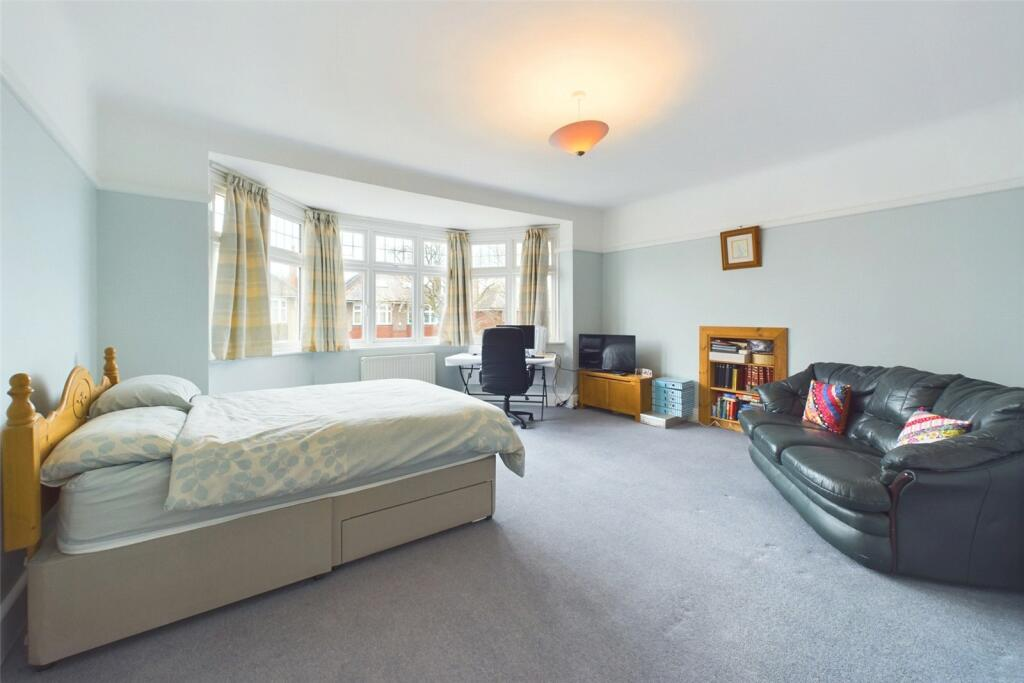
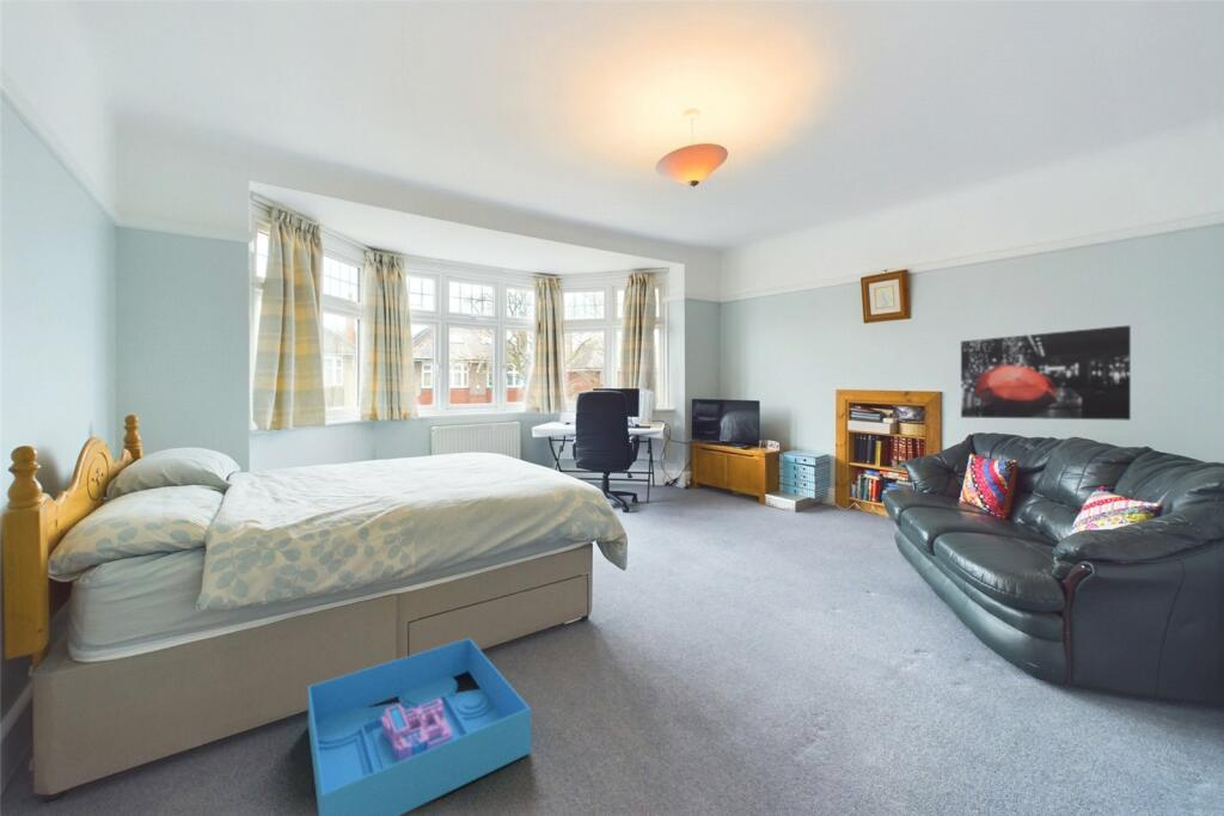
+ storage bin (415, 718)
+ wall art (1036, 376)
